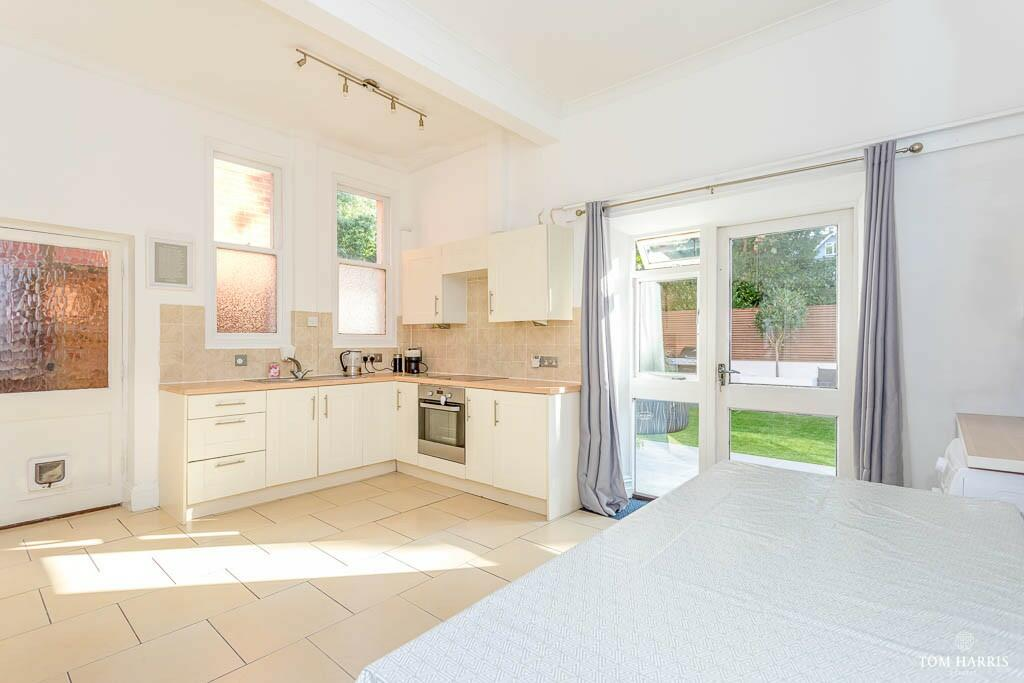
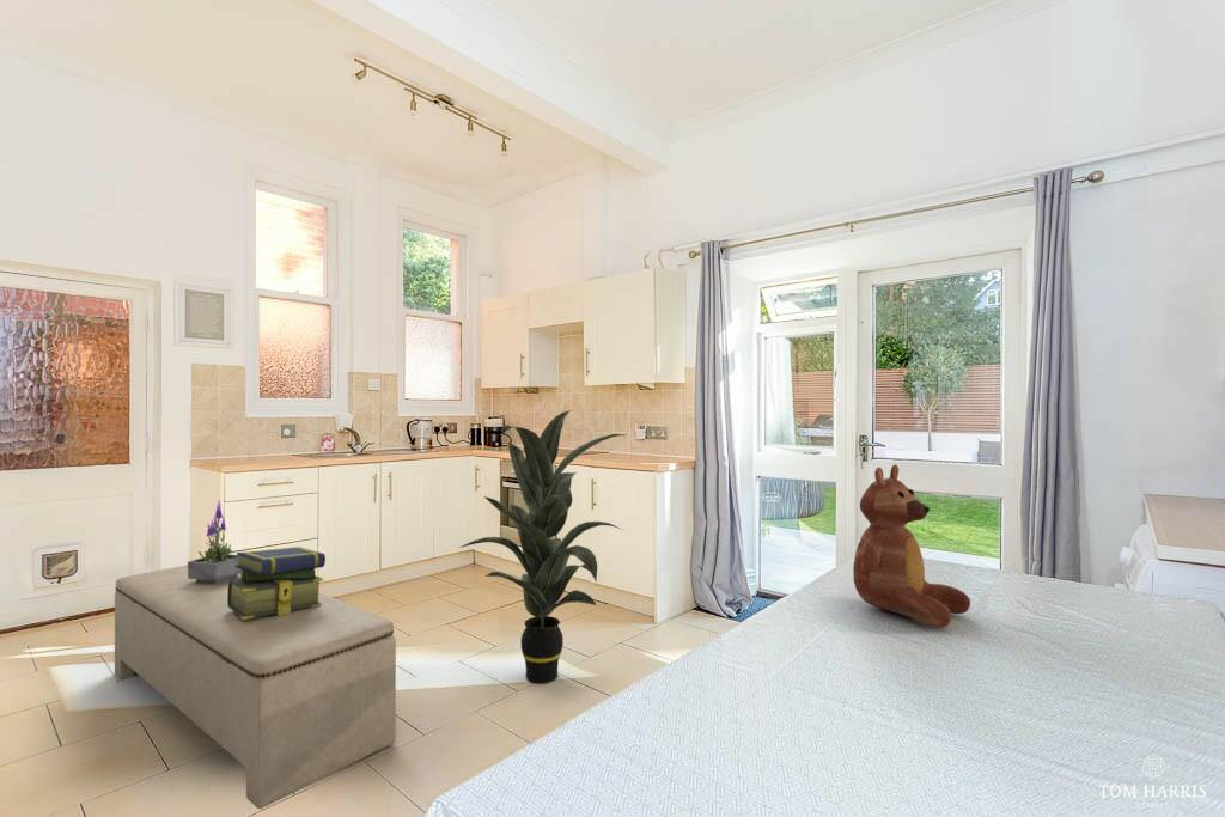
+ potted plant (217, 538)
+ stack of books (278, 578)
+ teddy bear (908, 539)
+ indoor plant (553, 542)
+ bench (239, 650)
